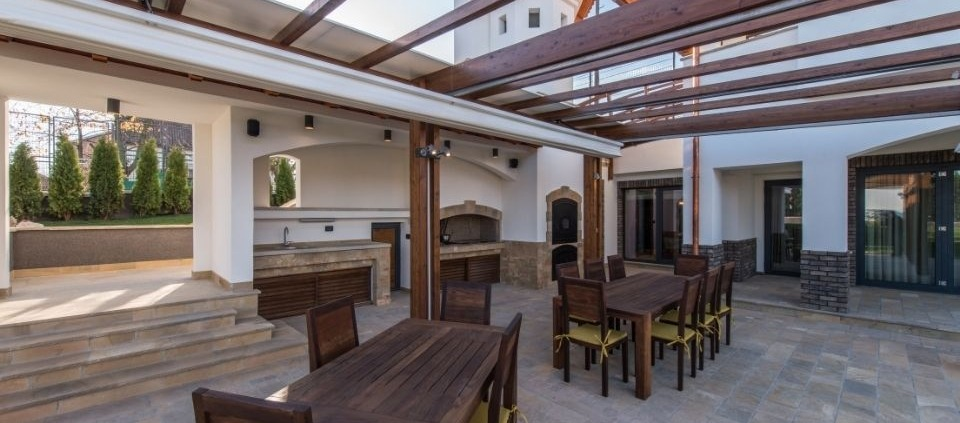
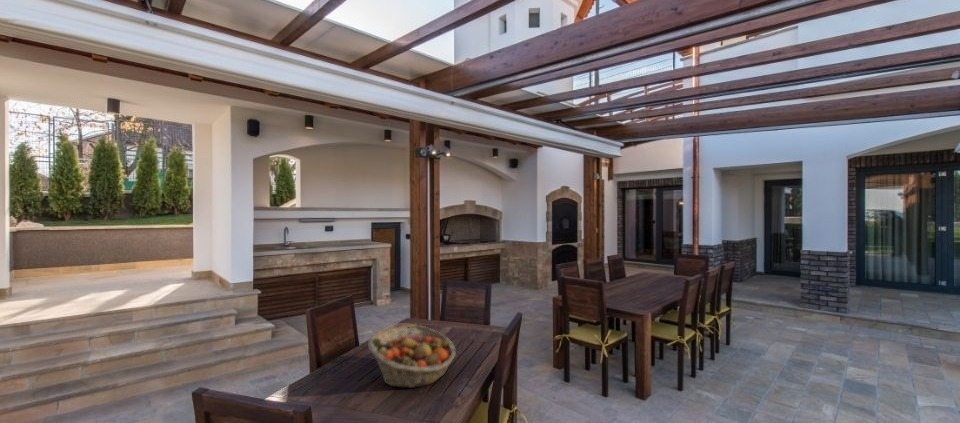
+ fruit basket (413, 352)
